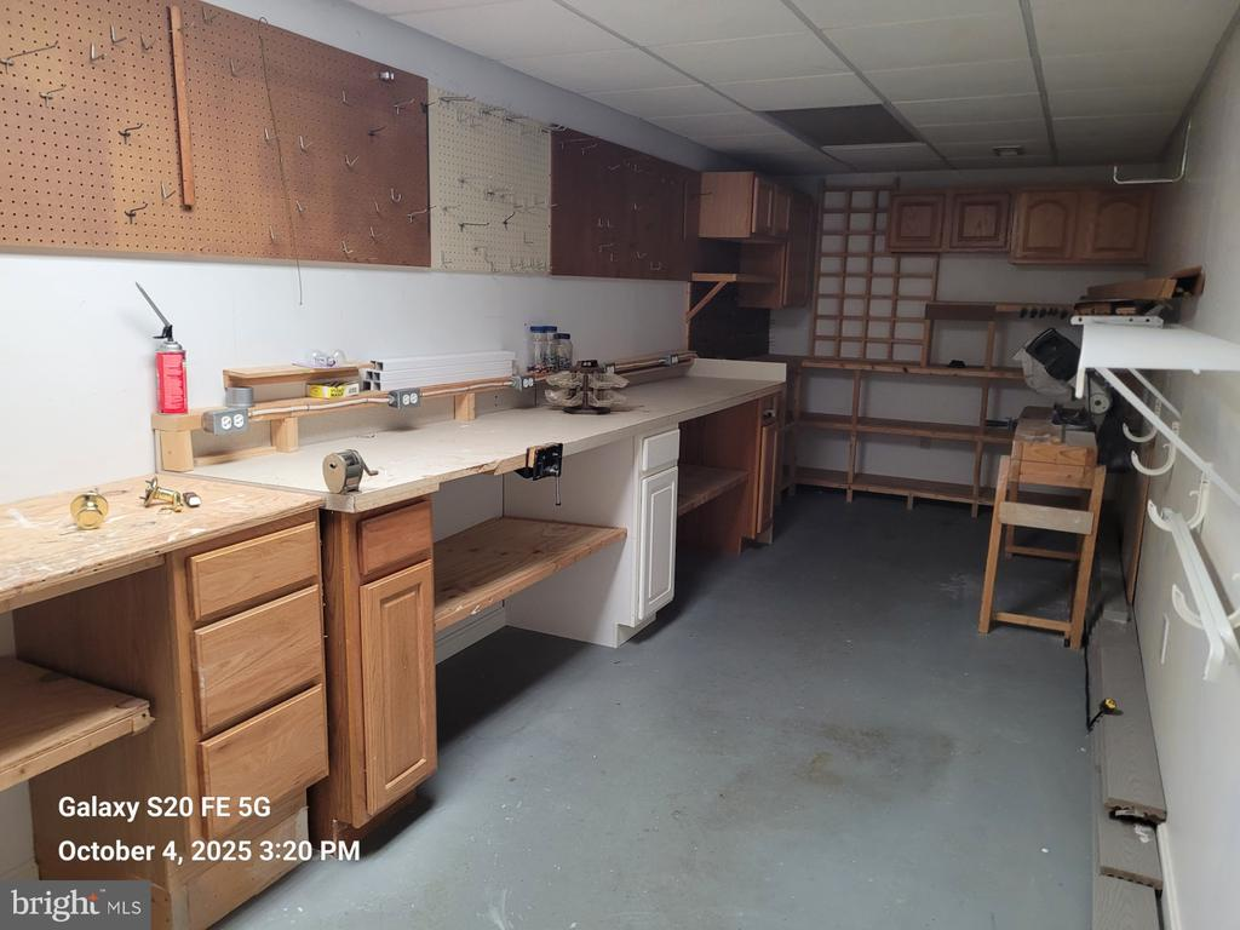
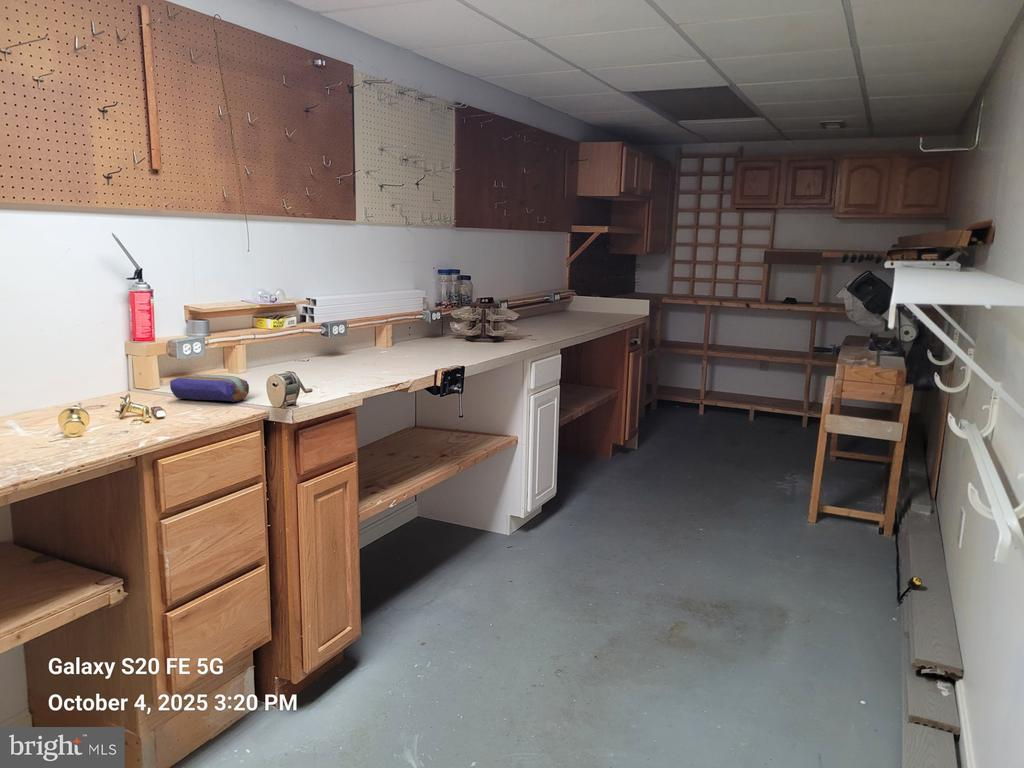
+ pencil case (209, 388)
